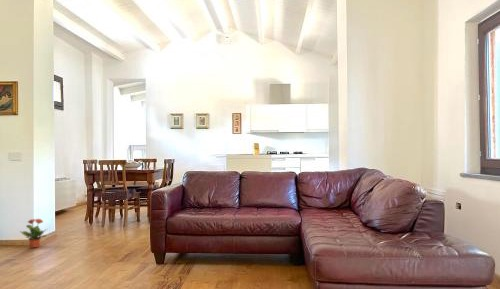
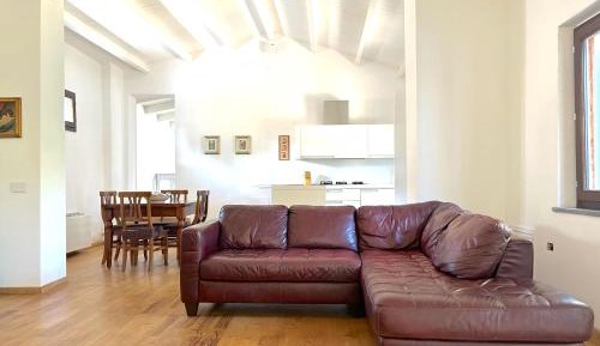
- potted plant (34, 232)
